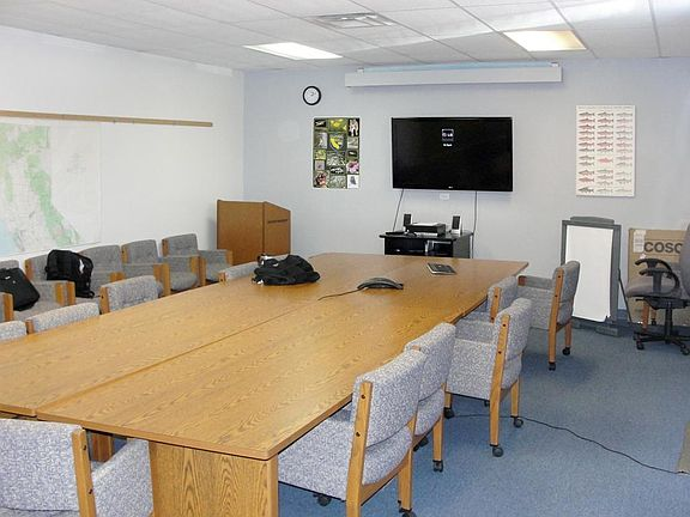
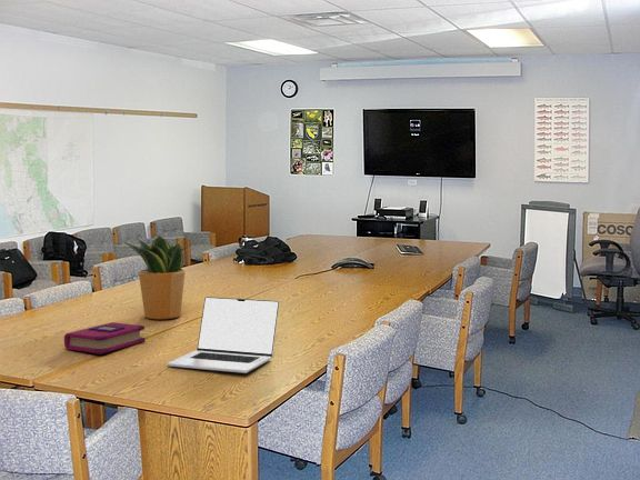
+ potted plant (157, 277)
+ book (106, 337)
+ laptop (224, 332)
